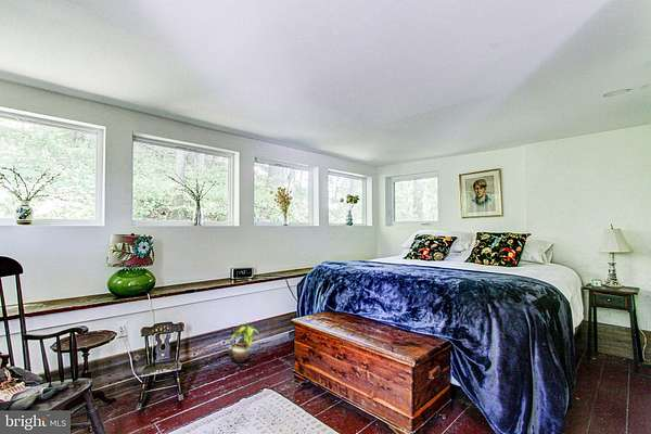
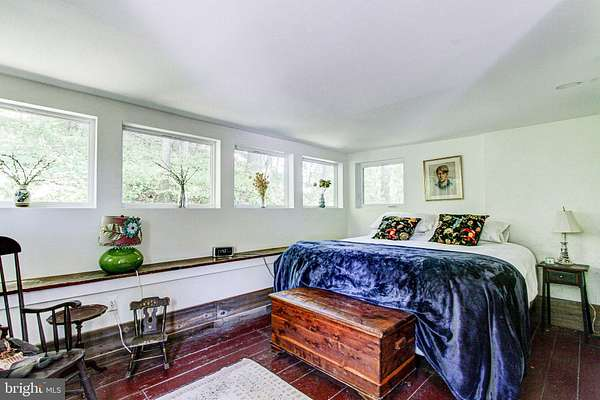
- potted plant (243, 341)
